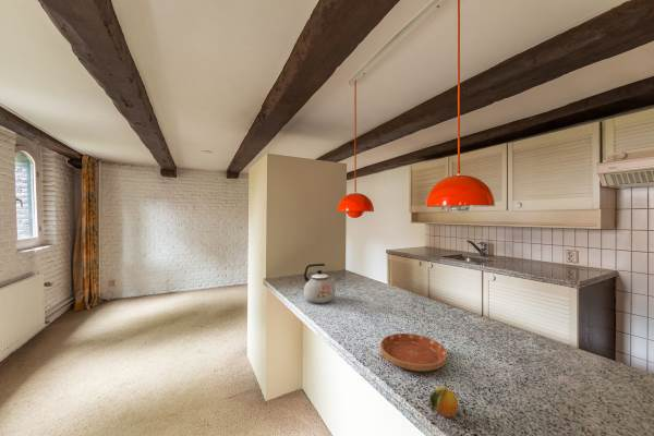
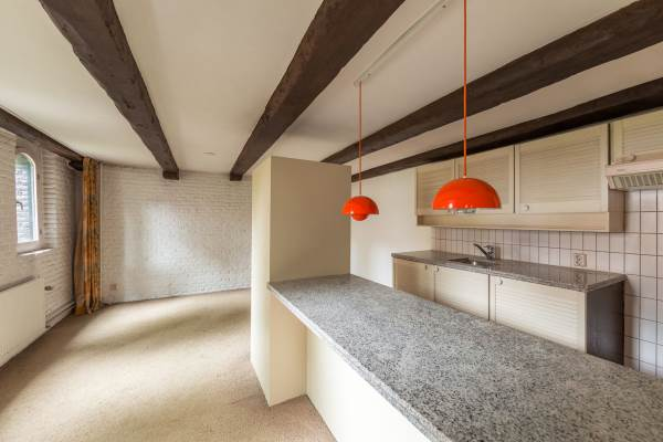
- fruit (440, 399)
- kettle (319, 281)
- saucer (412, 351)
